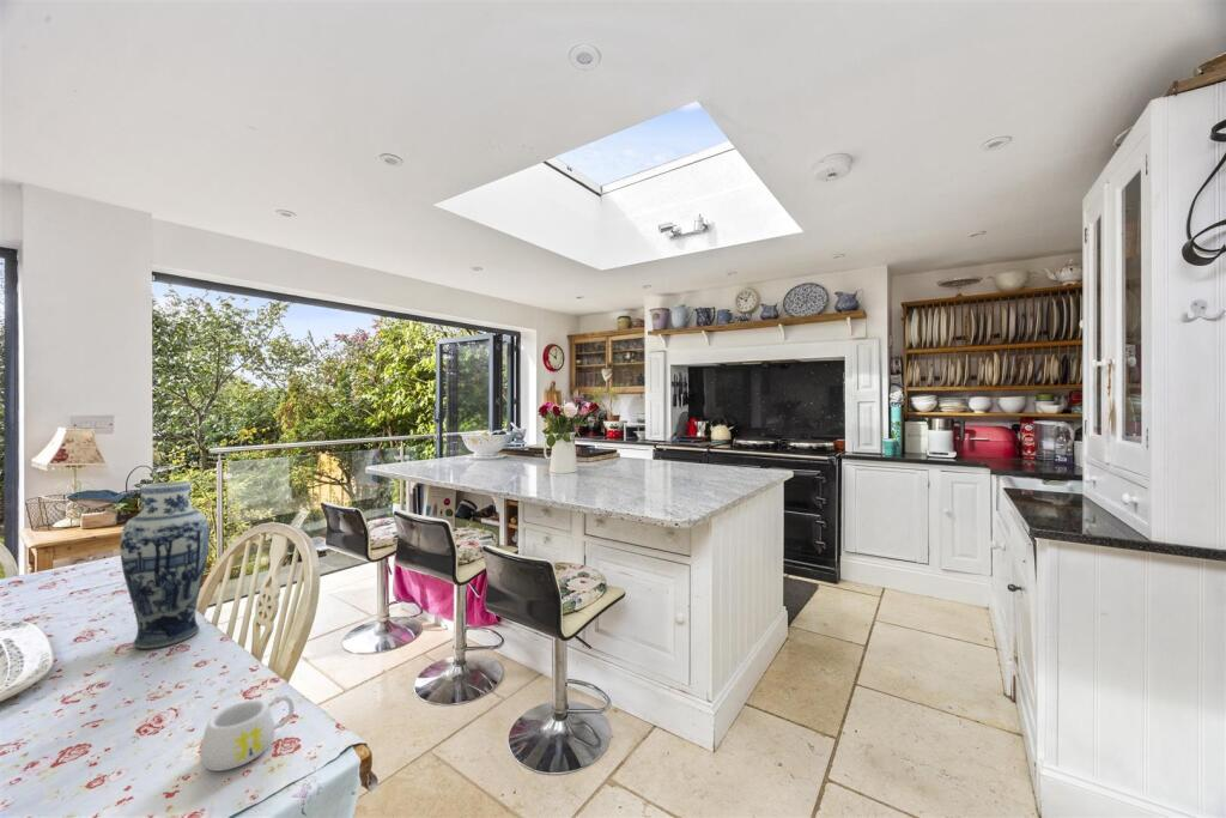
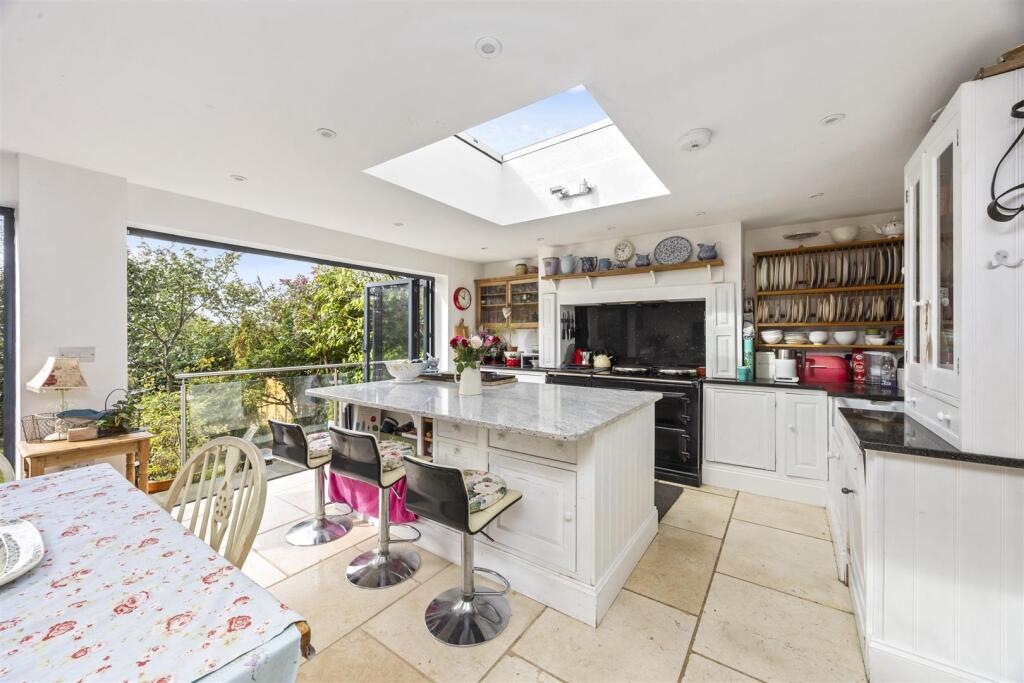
- mug (250, 727)
- vase (166, 561)
